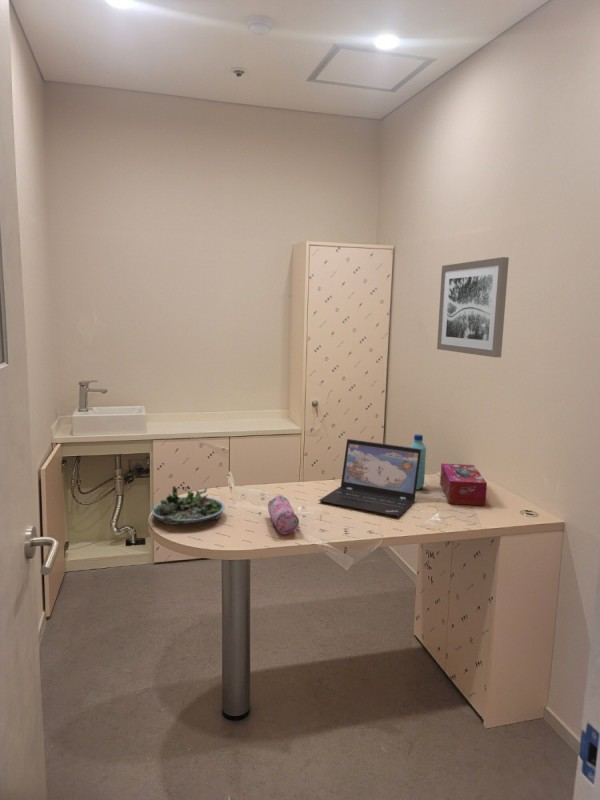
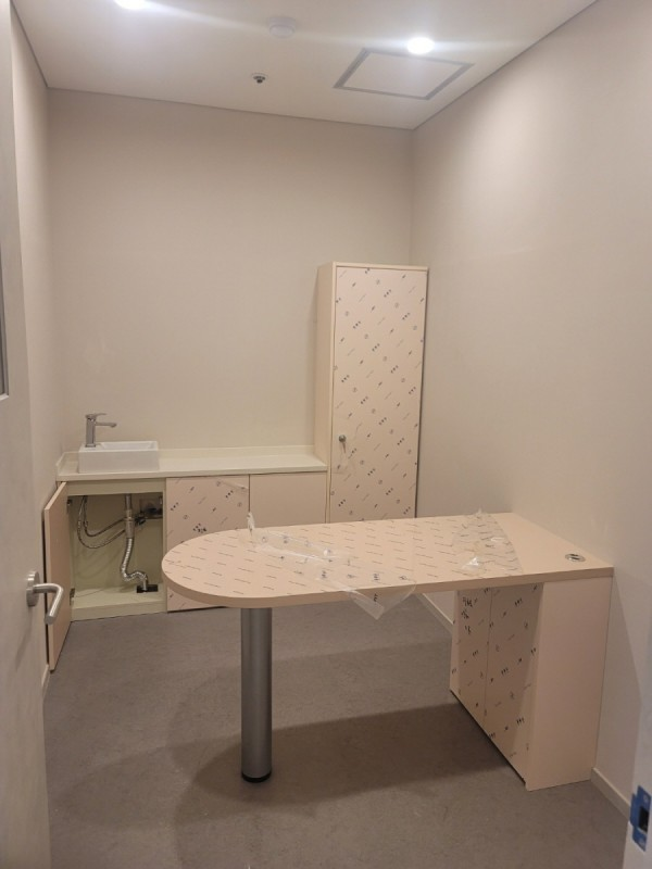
- laptop (370, 475)
- tissue box (462, 483)
- succulent planter (188, 502)
- water bottle (419, 463)
- pencil case (282, 513)
- wall art (469, 308)
